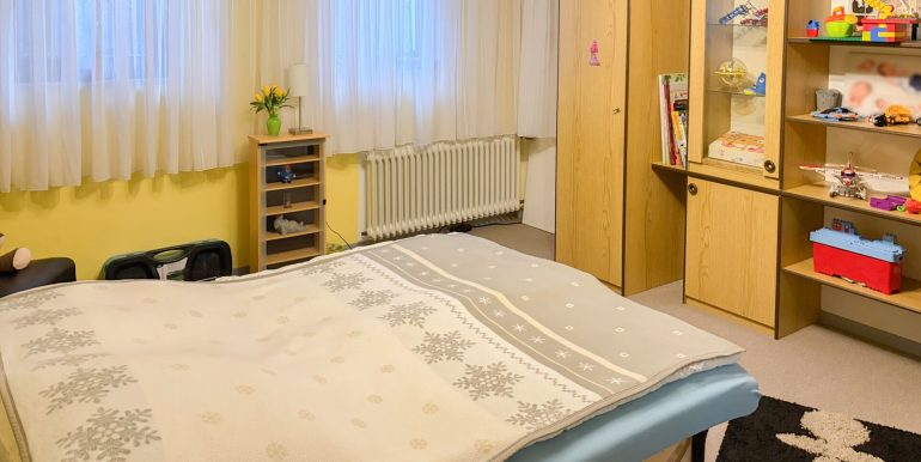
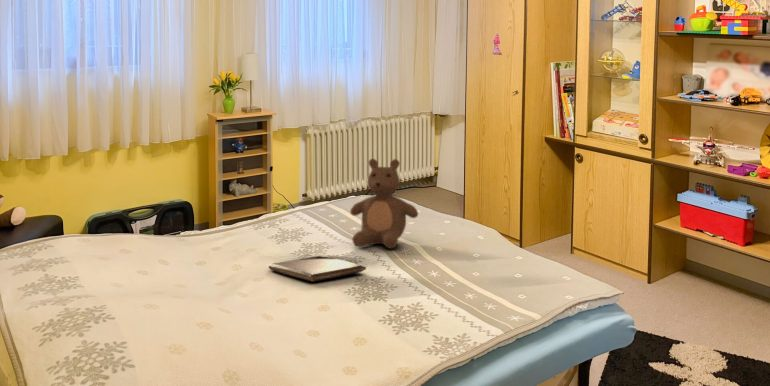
+ teddy bear (380, 202)
+ book (316, 267)
